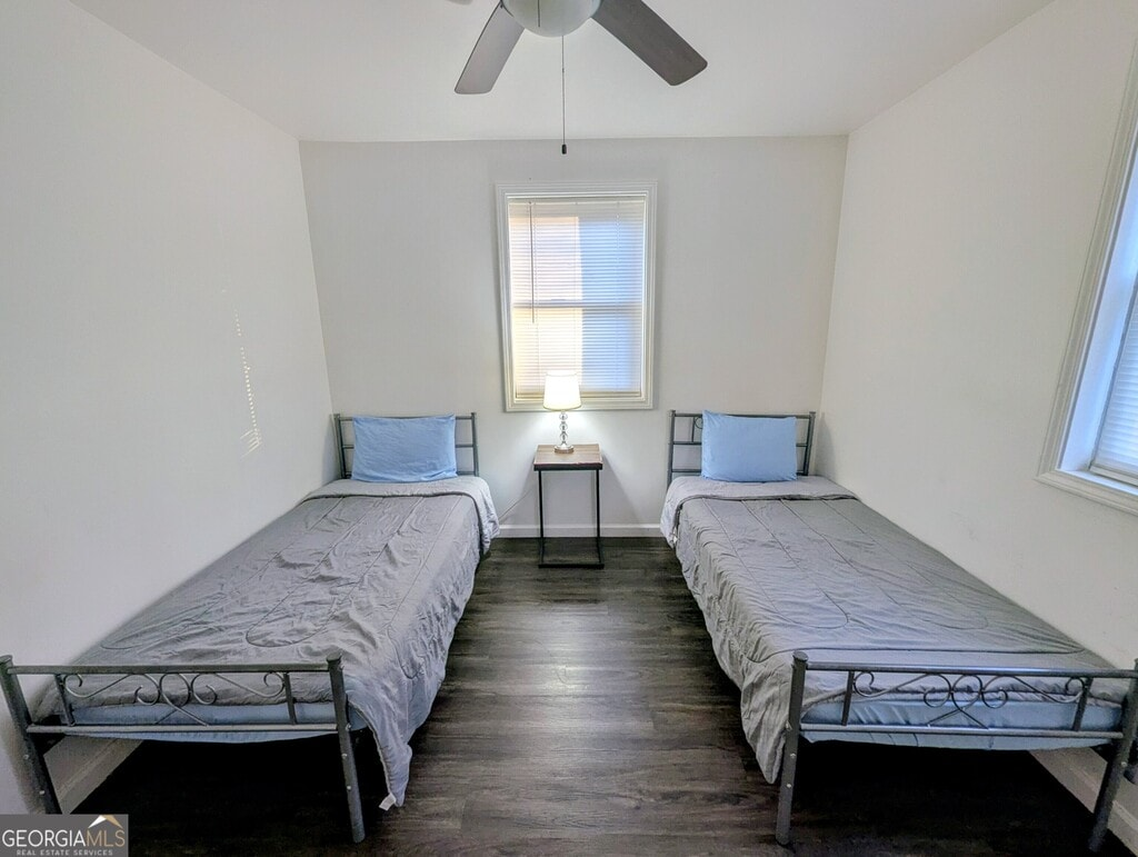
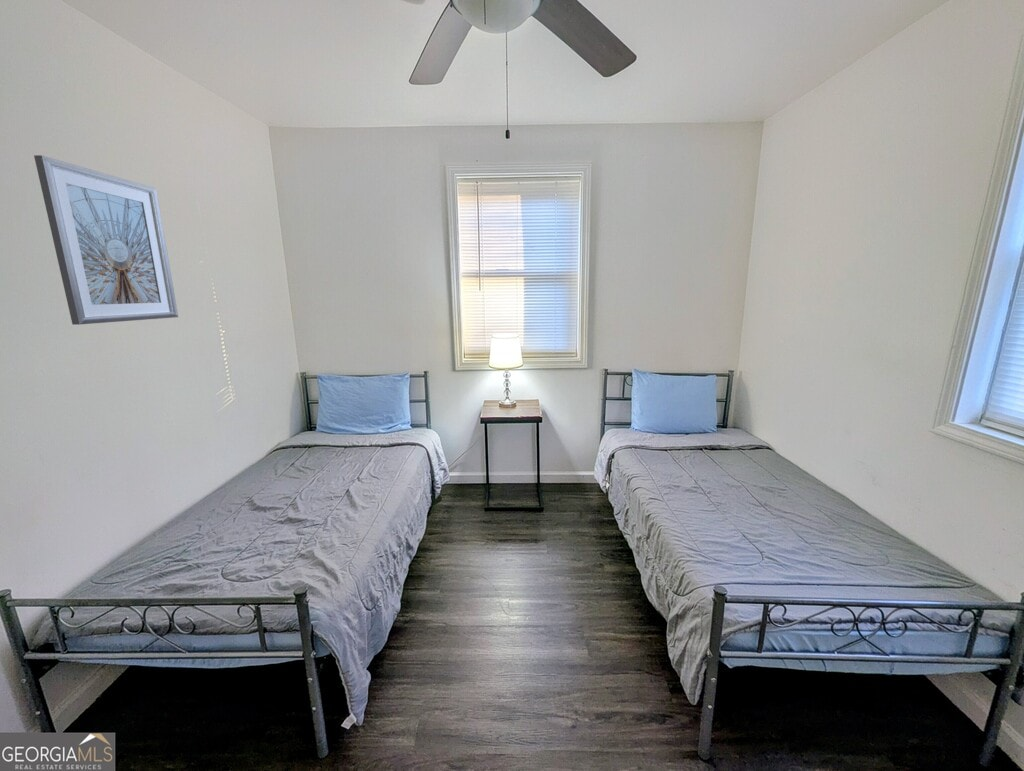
+ picture frame (118, 249)
